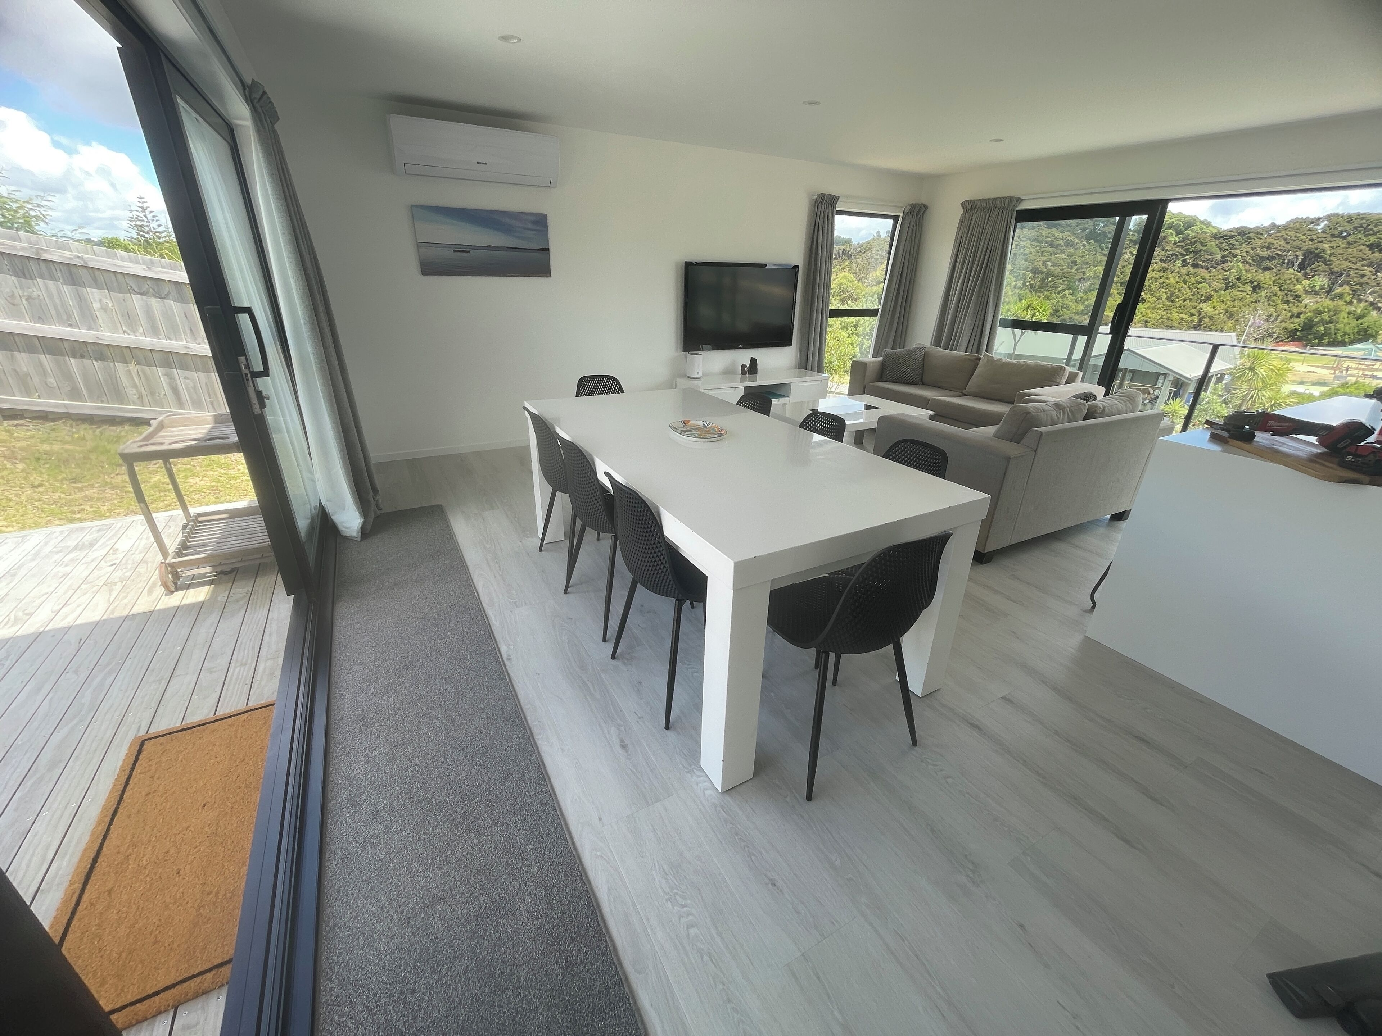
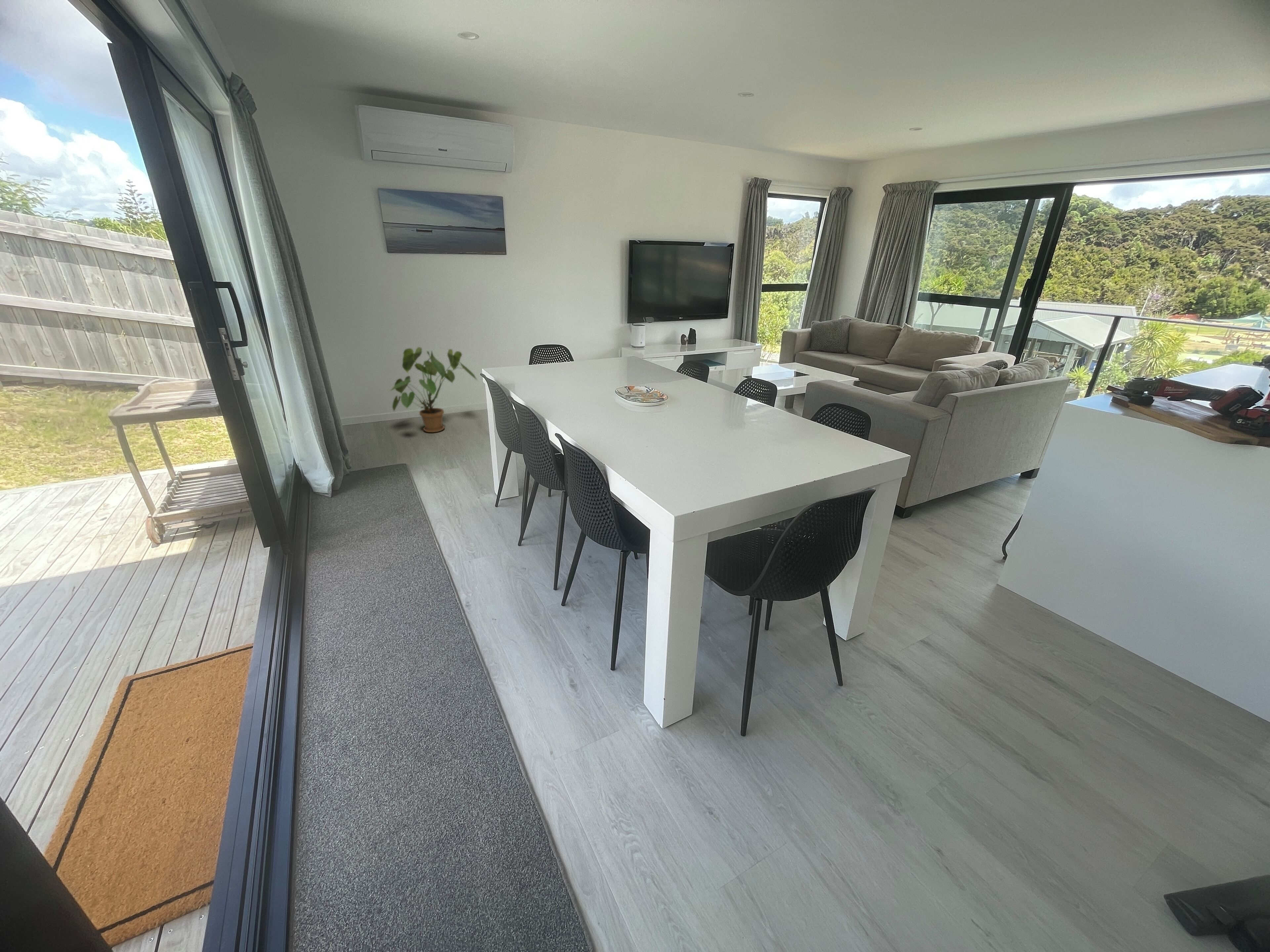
+ house plant (433, 388)
